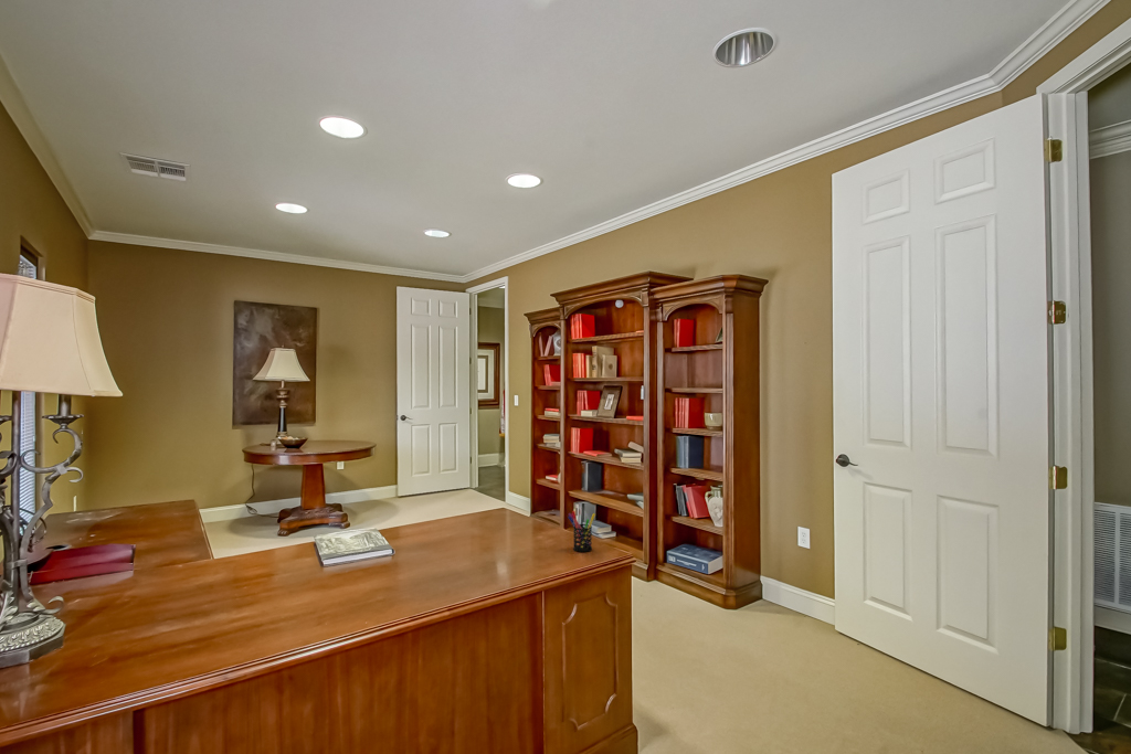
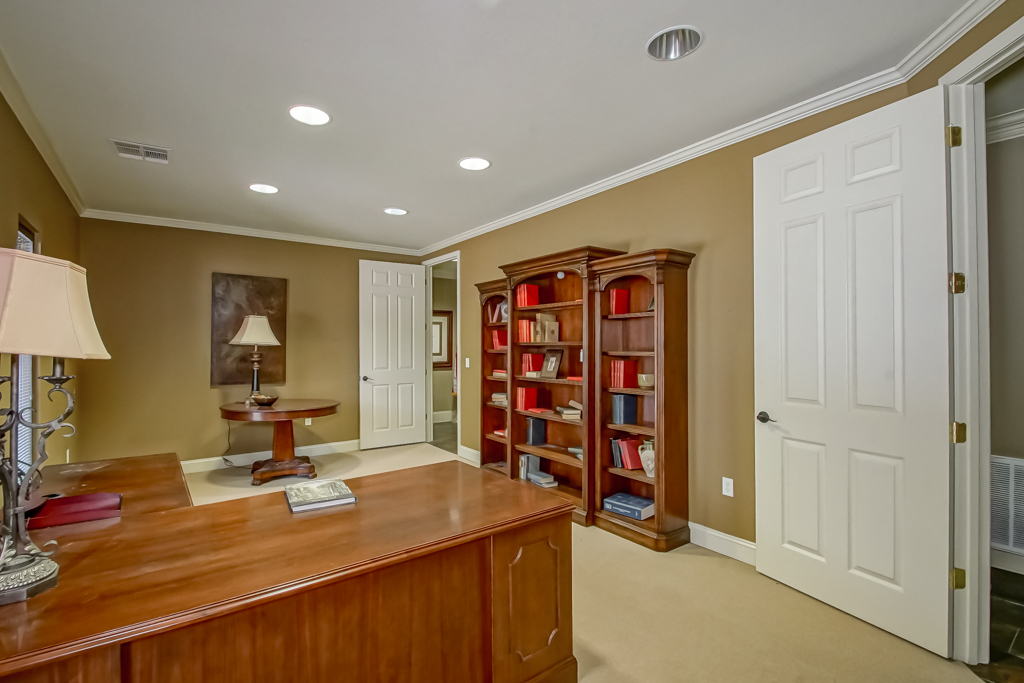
- pen holder (582, 530)
